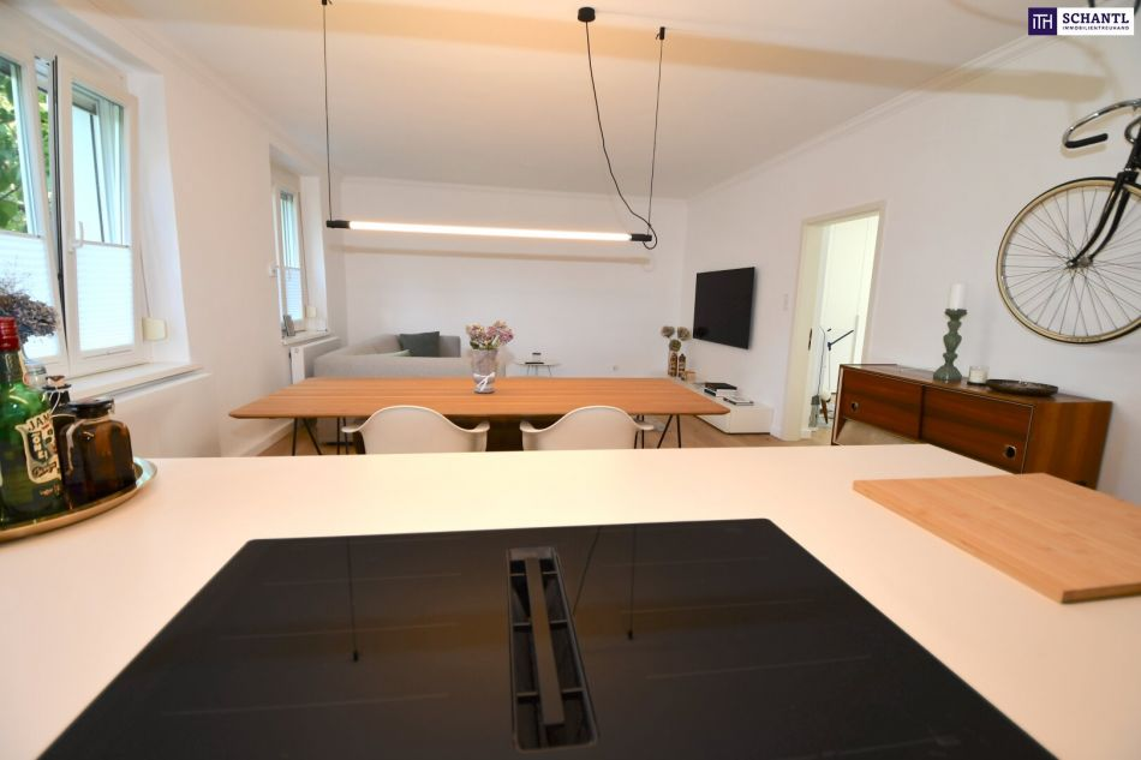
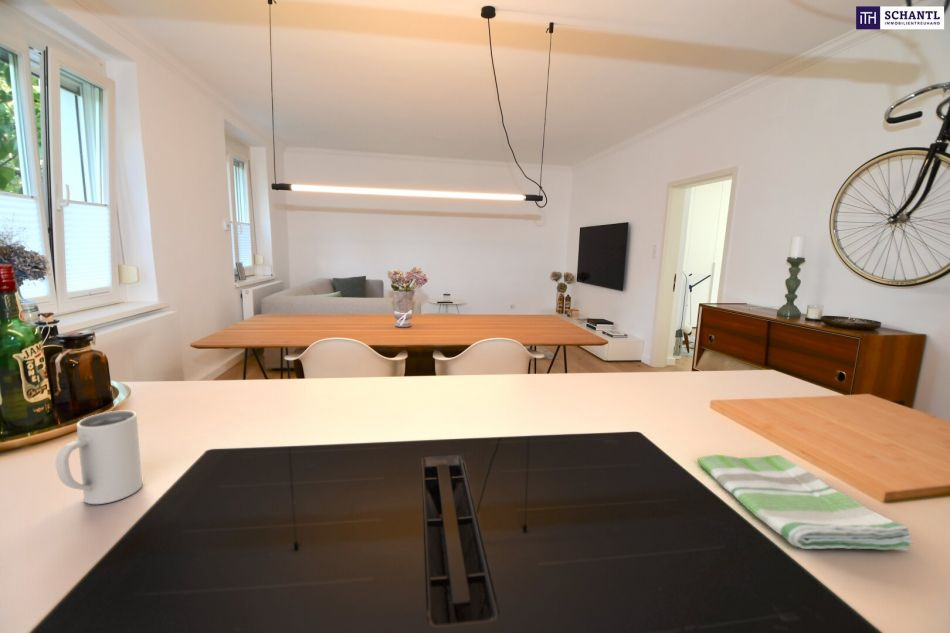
+ mug (99, 460)
+ dish towel (787, 491)
